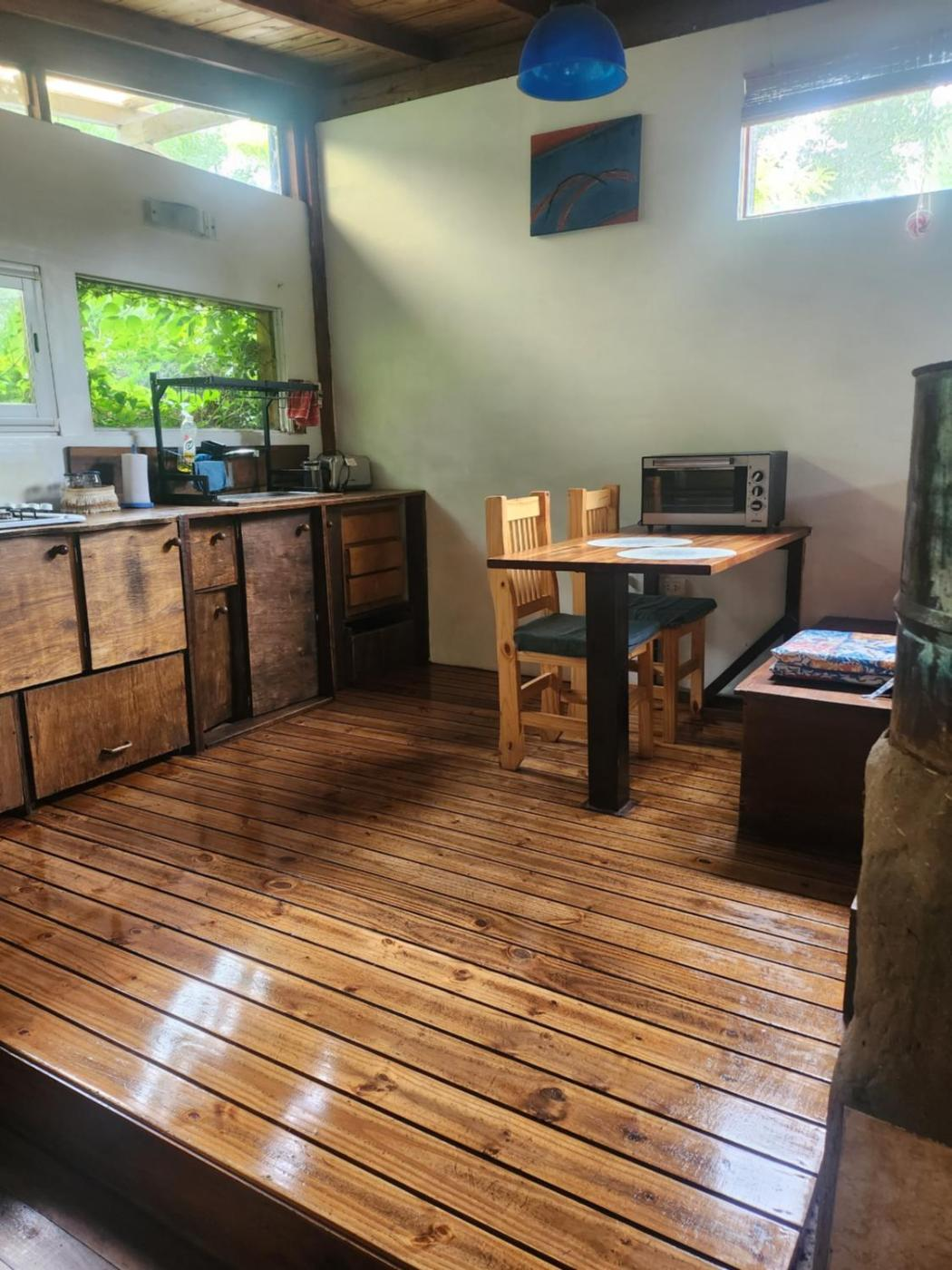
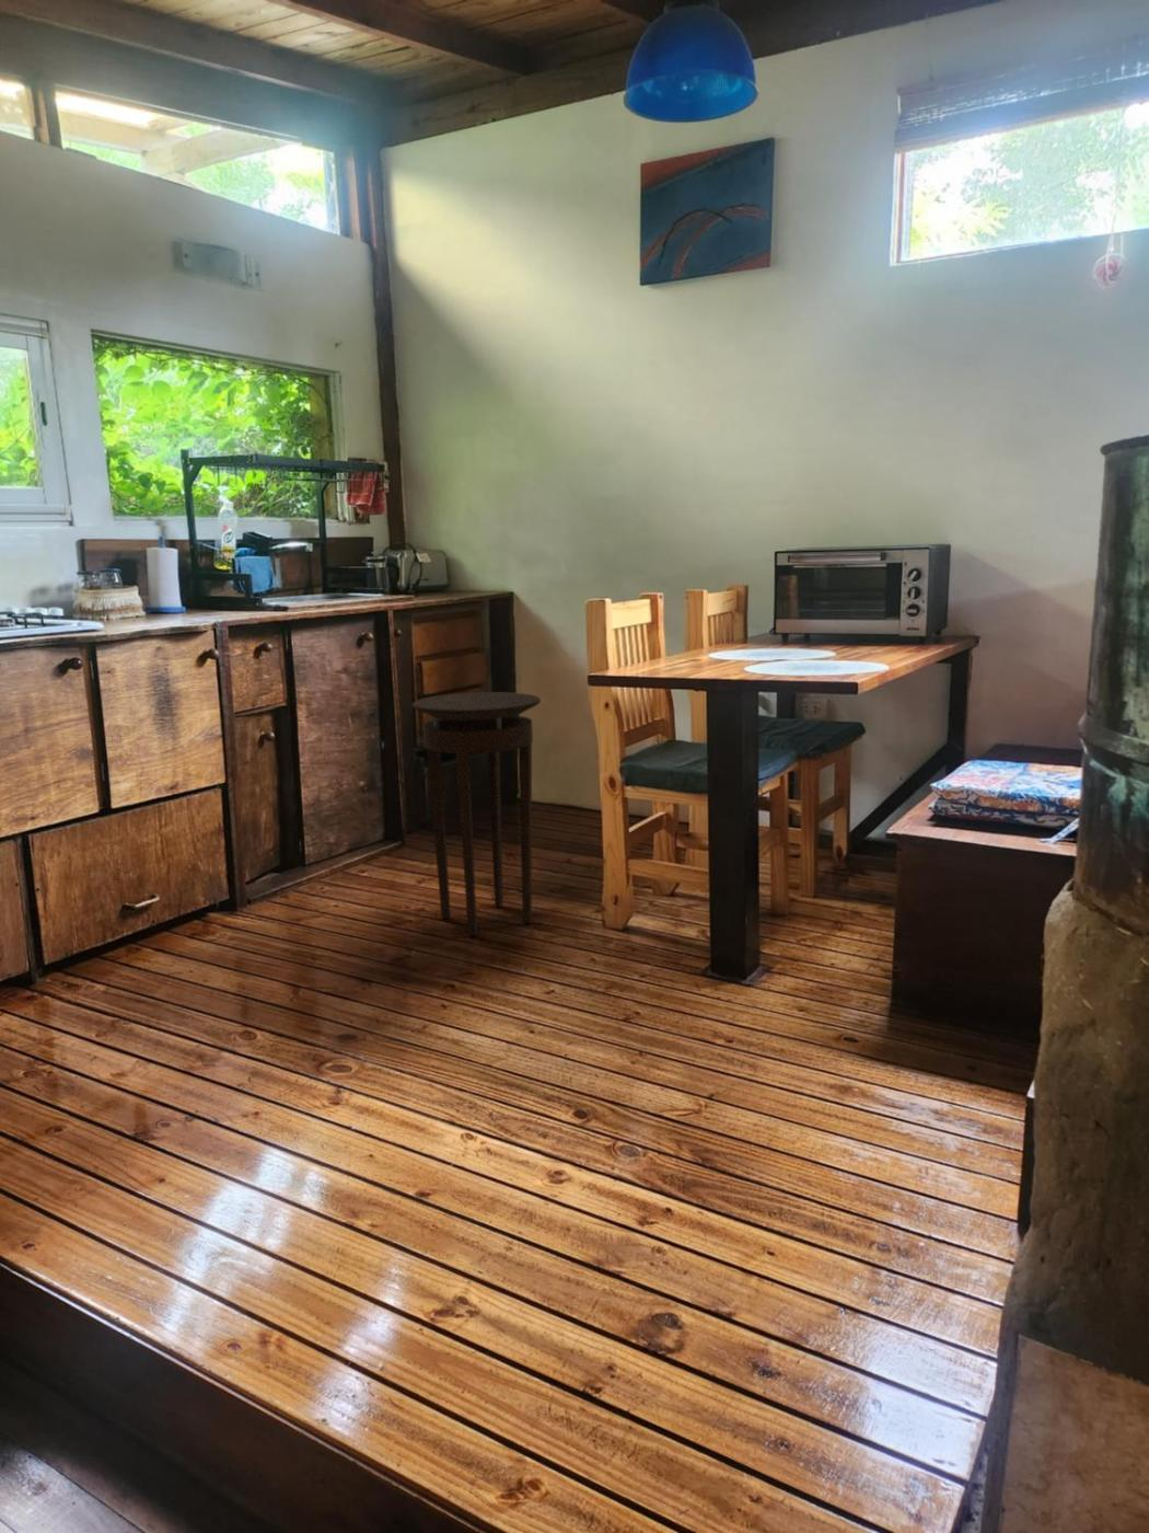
+ stool (490, 811)
